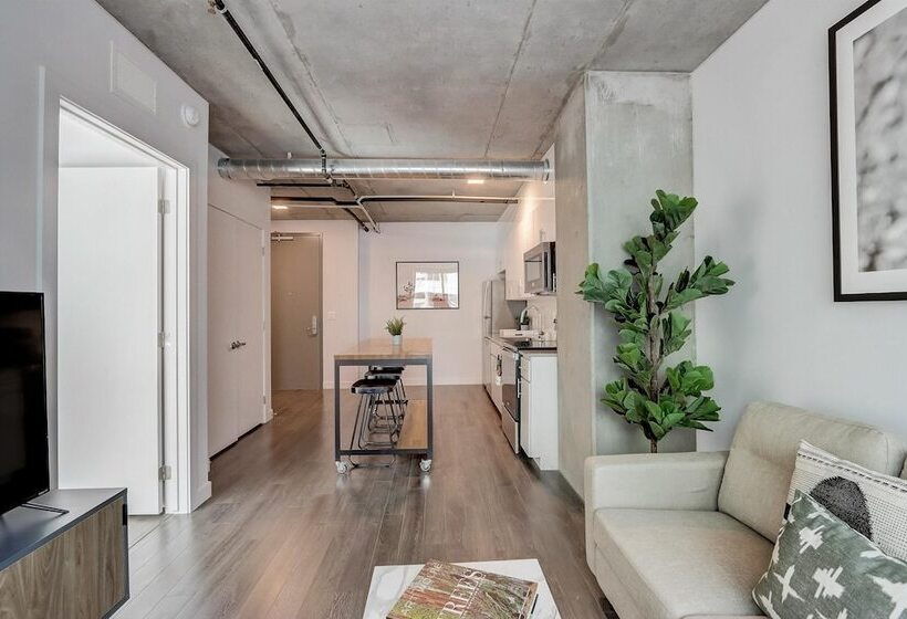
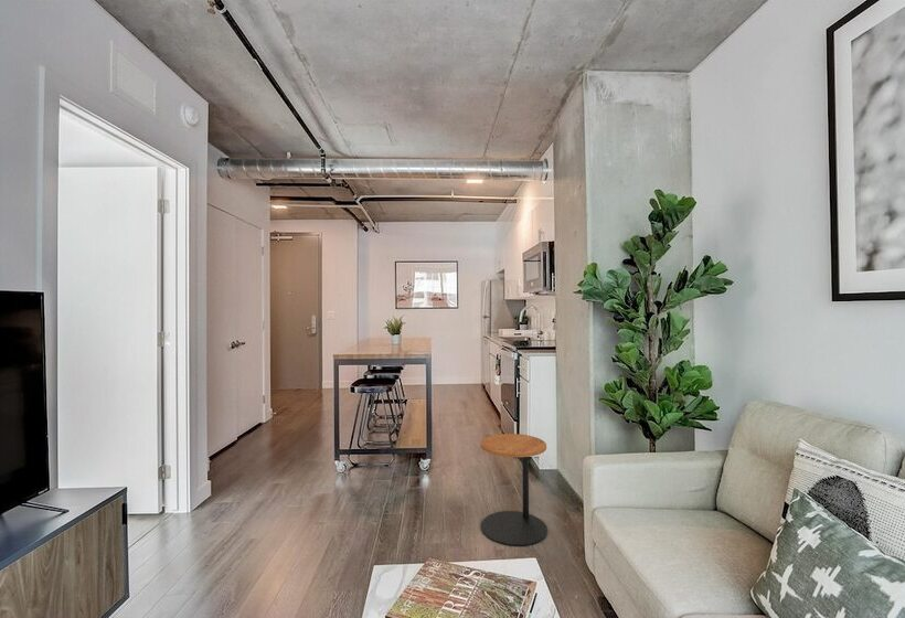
+ side table (522, 482)
